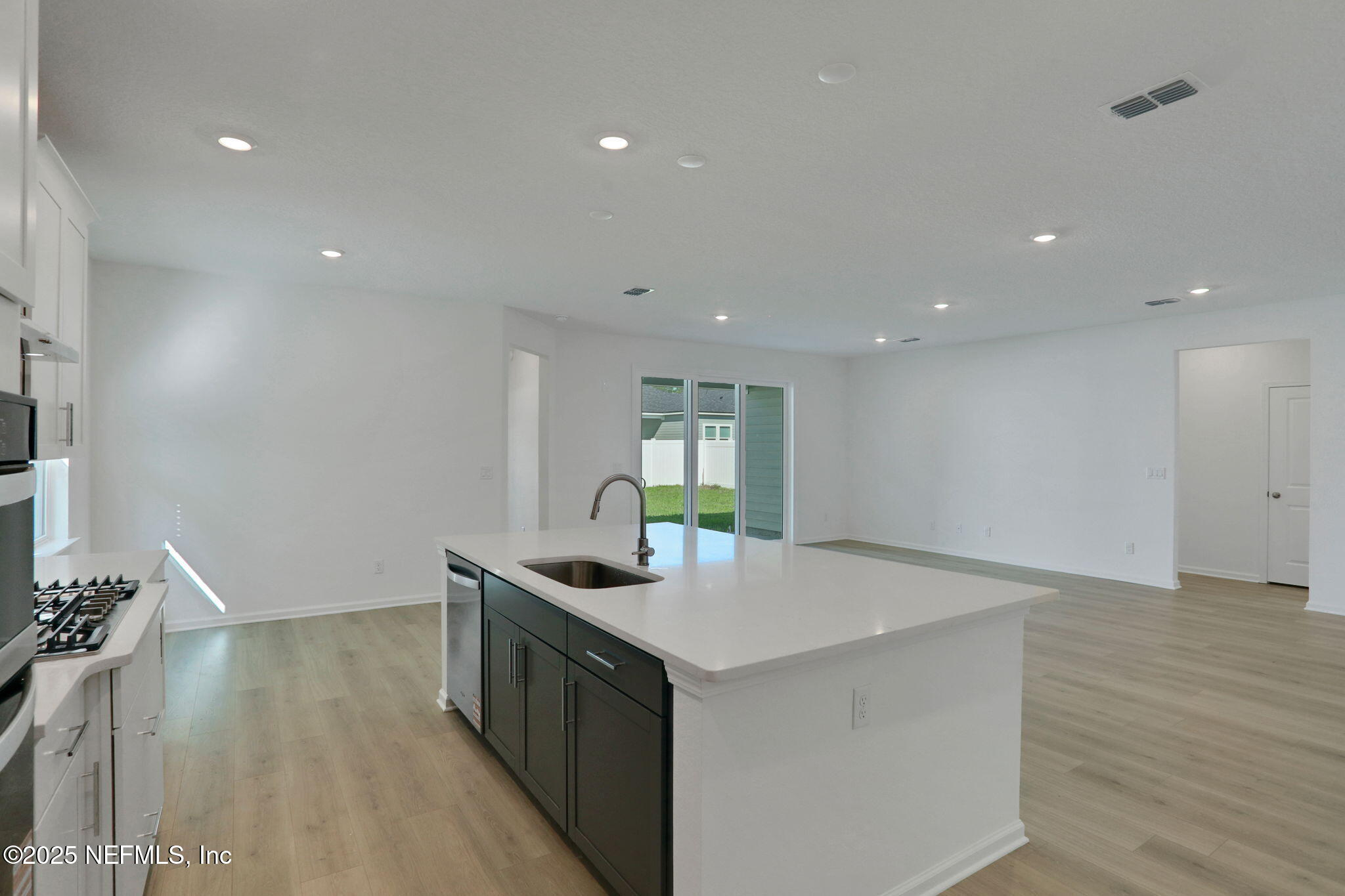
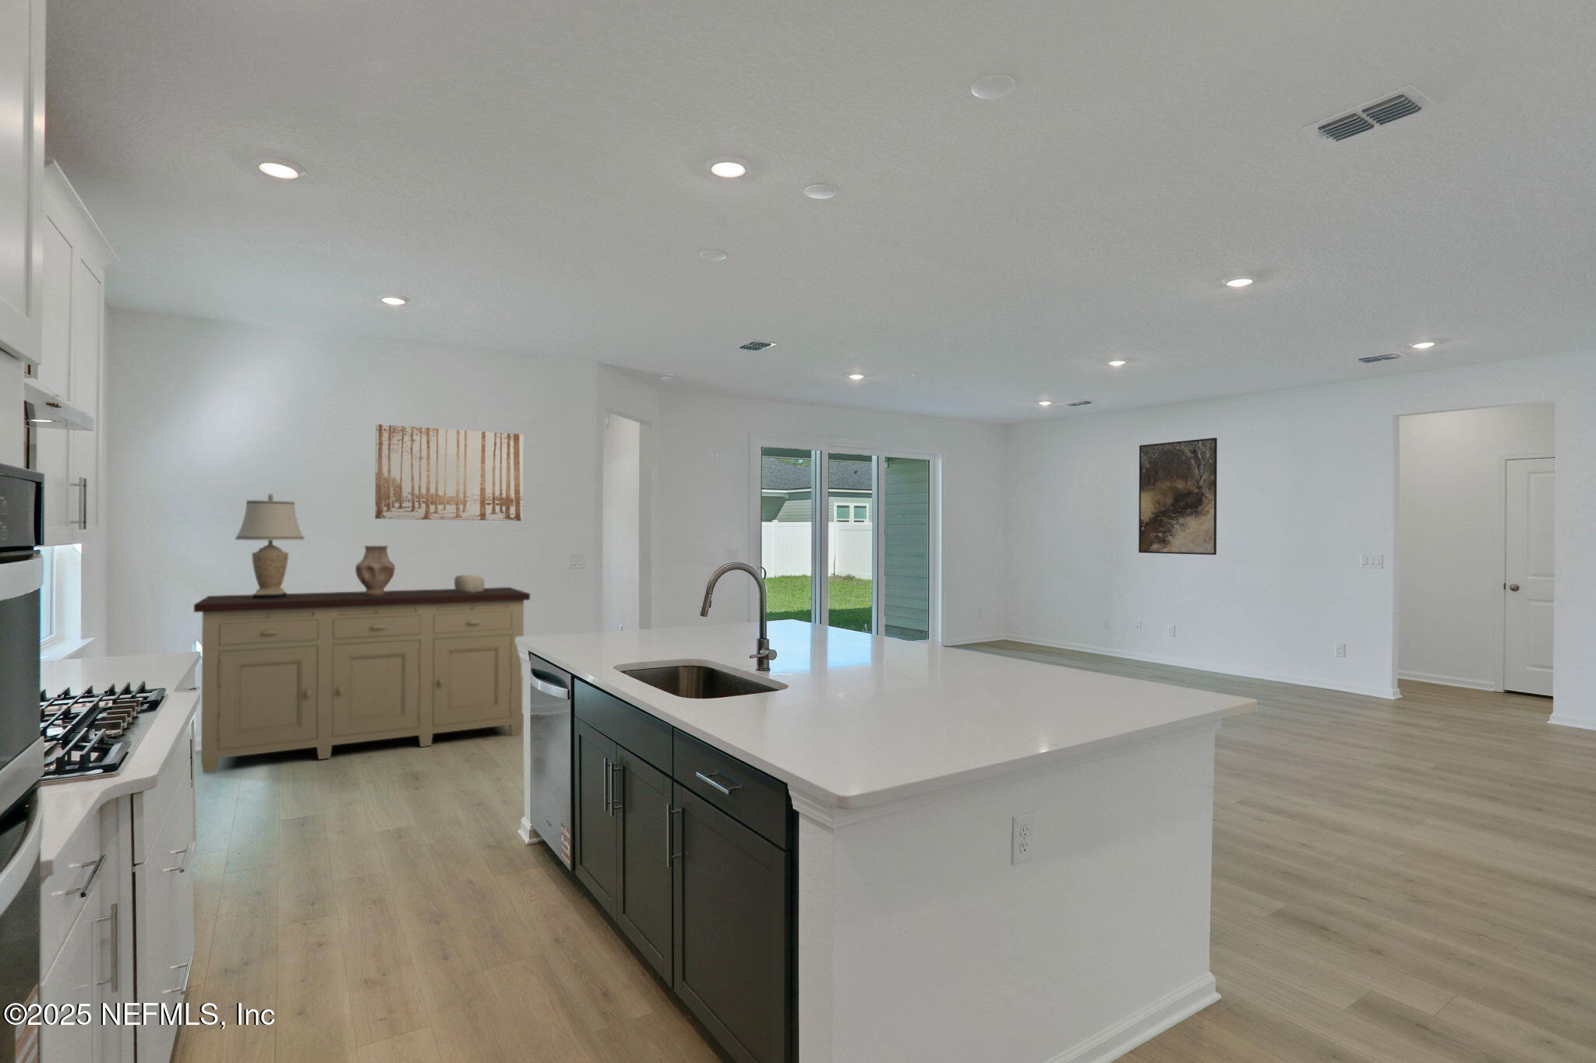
+ sideboard (374, 668)
+ decorative bowl (469, 583)
+ table lamp (269, 545)
+ vase (375, 569)
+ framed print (1176, 497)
+ wall art (452, 475)
